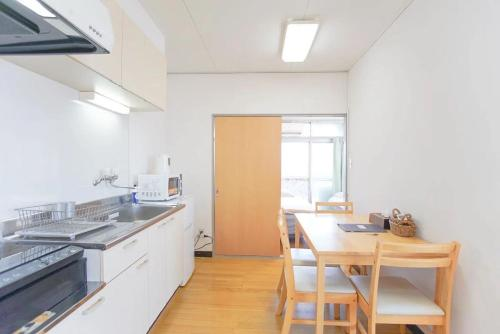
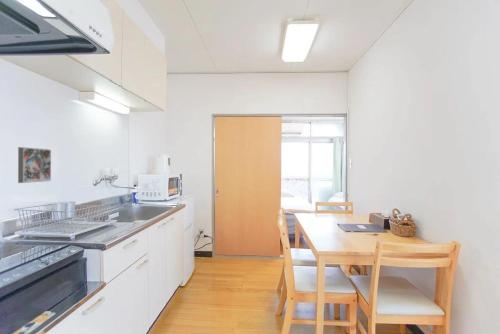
+ decorative tile (35, 165)
